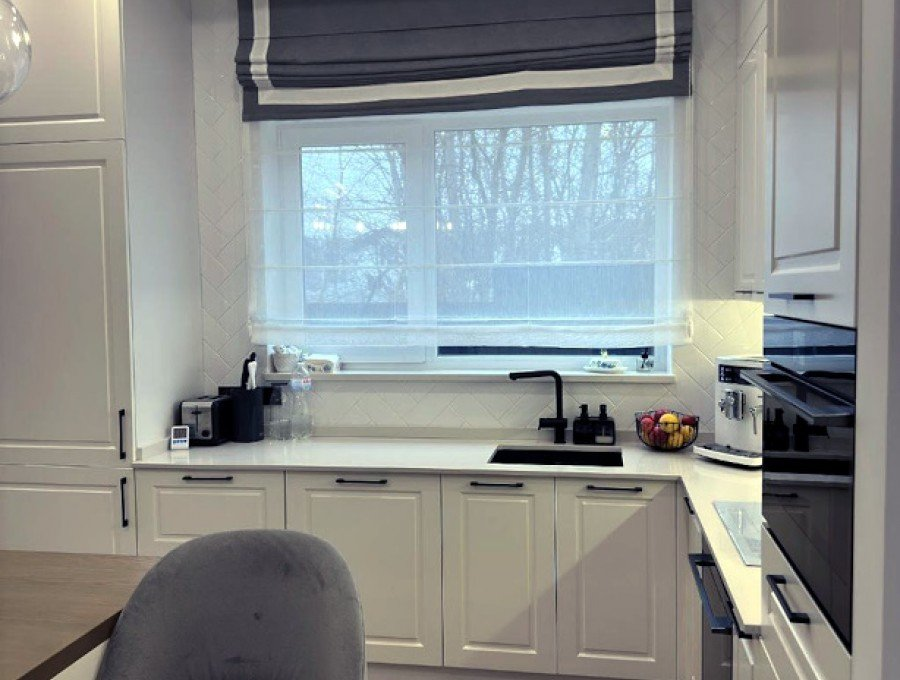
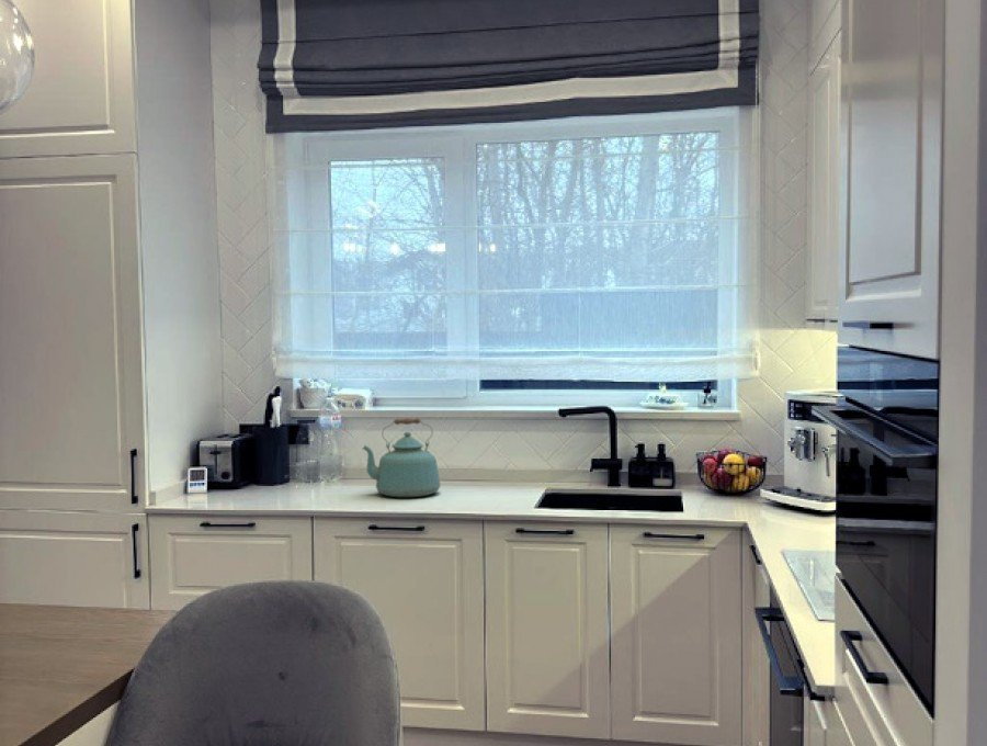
+ kettle (401, 455)
